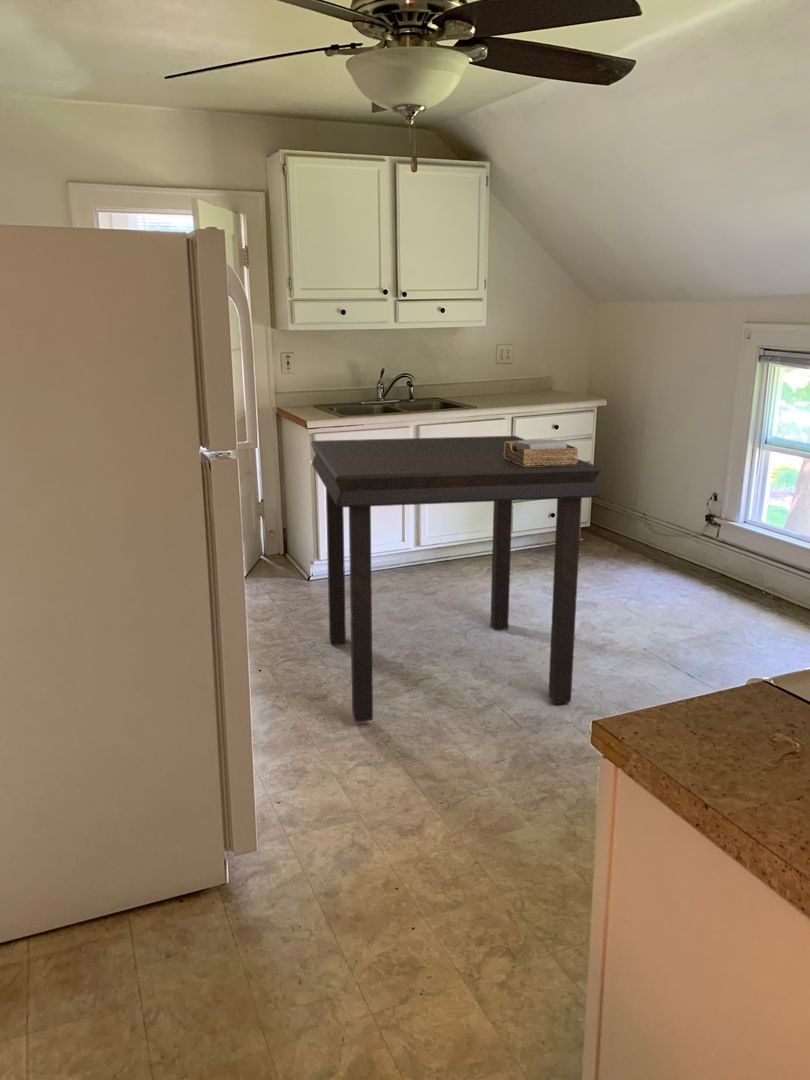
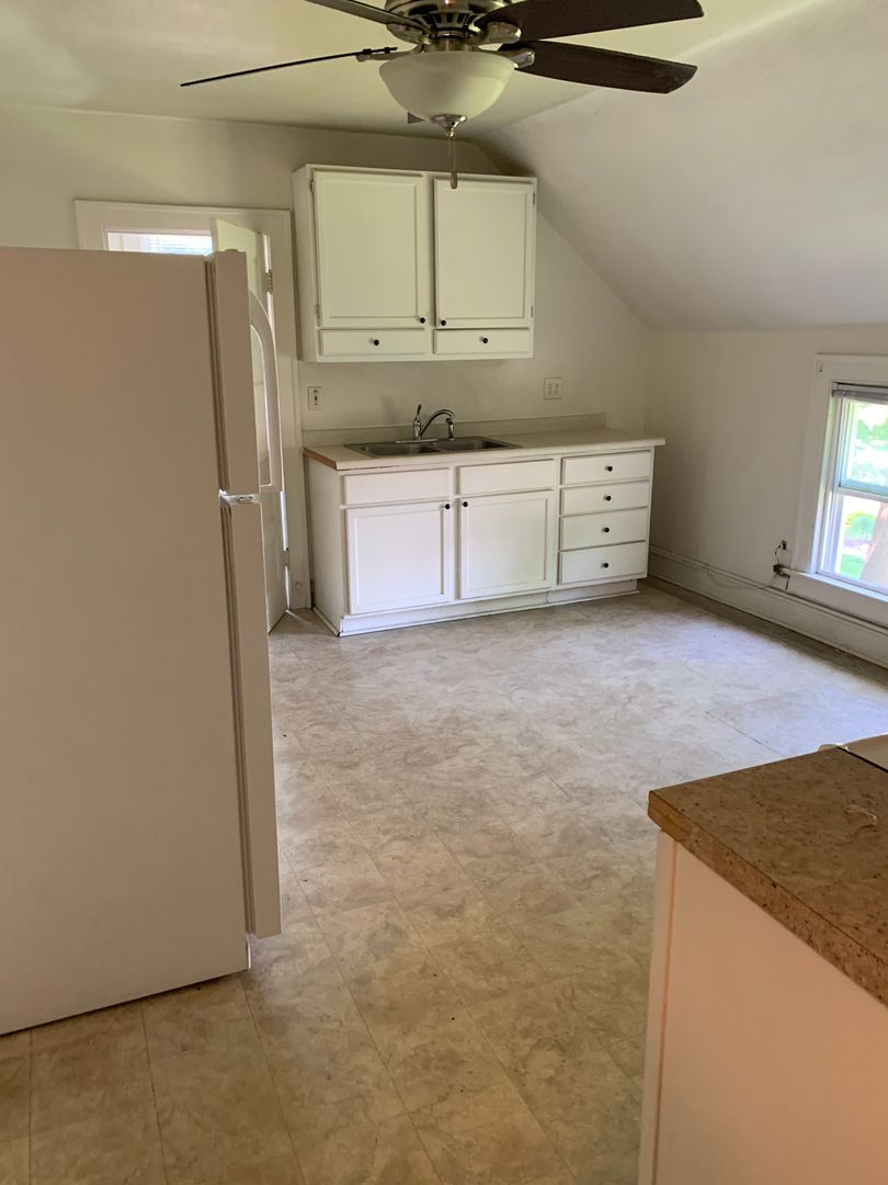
- dining table (492, 563)
- napkin holder (540, 450)
